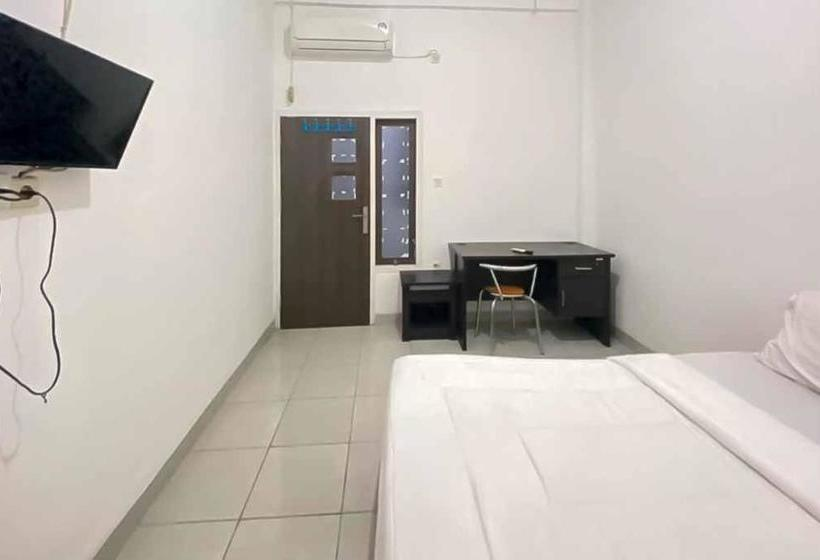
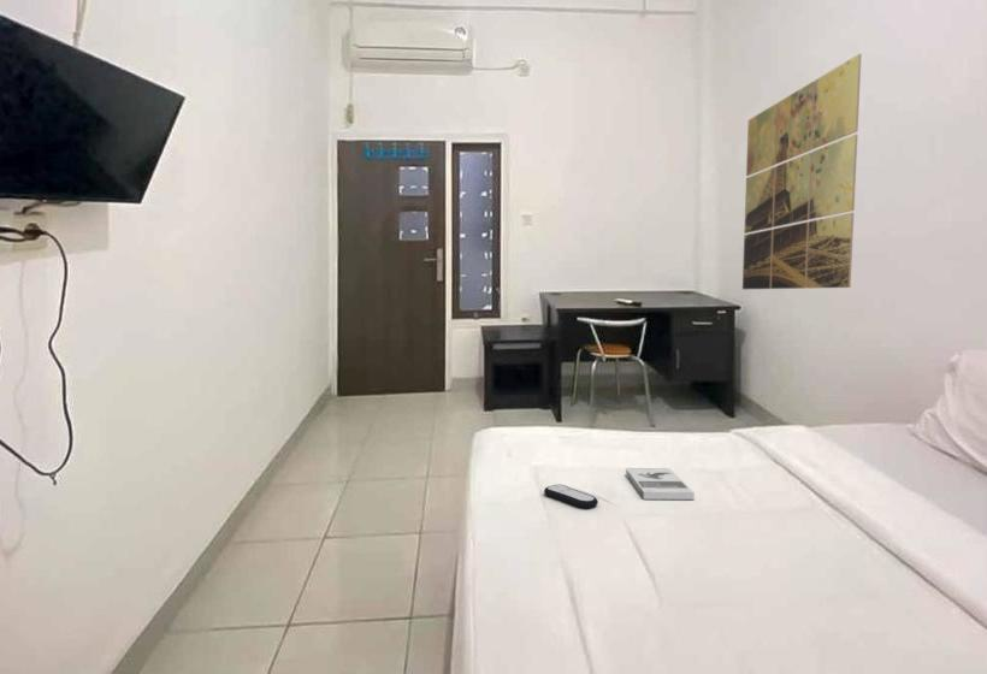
+ book (657, 483)
+ wall art (791, 191)
+ remote control (571, 495)
